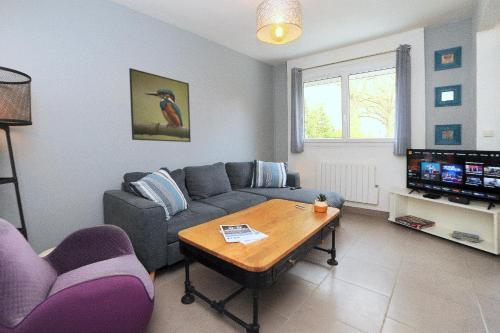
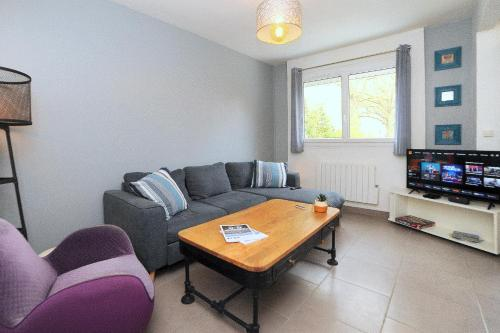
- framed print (163, 108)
